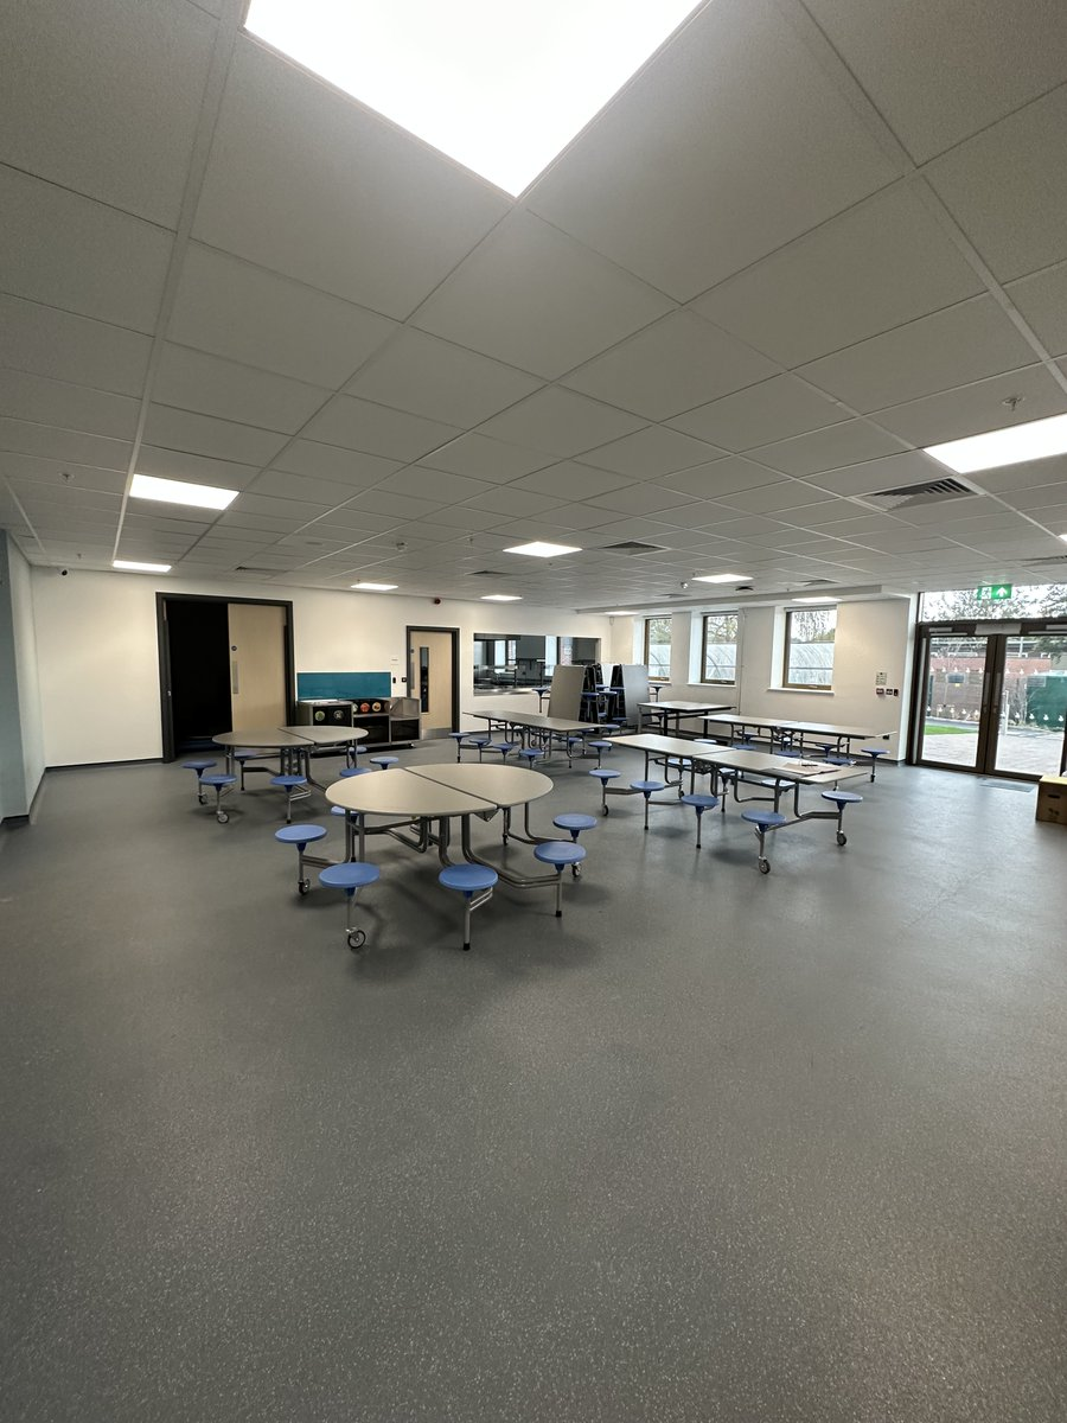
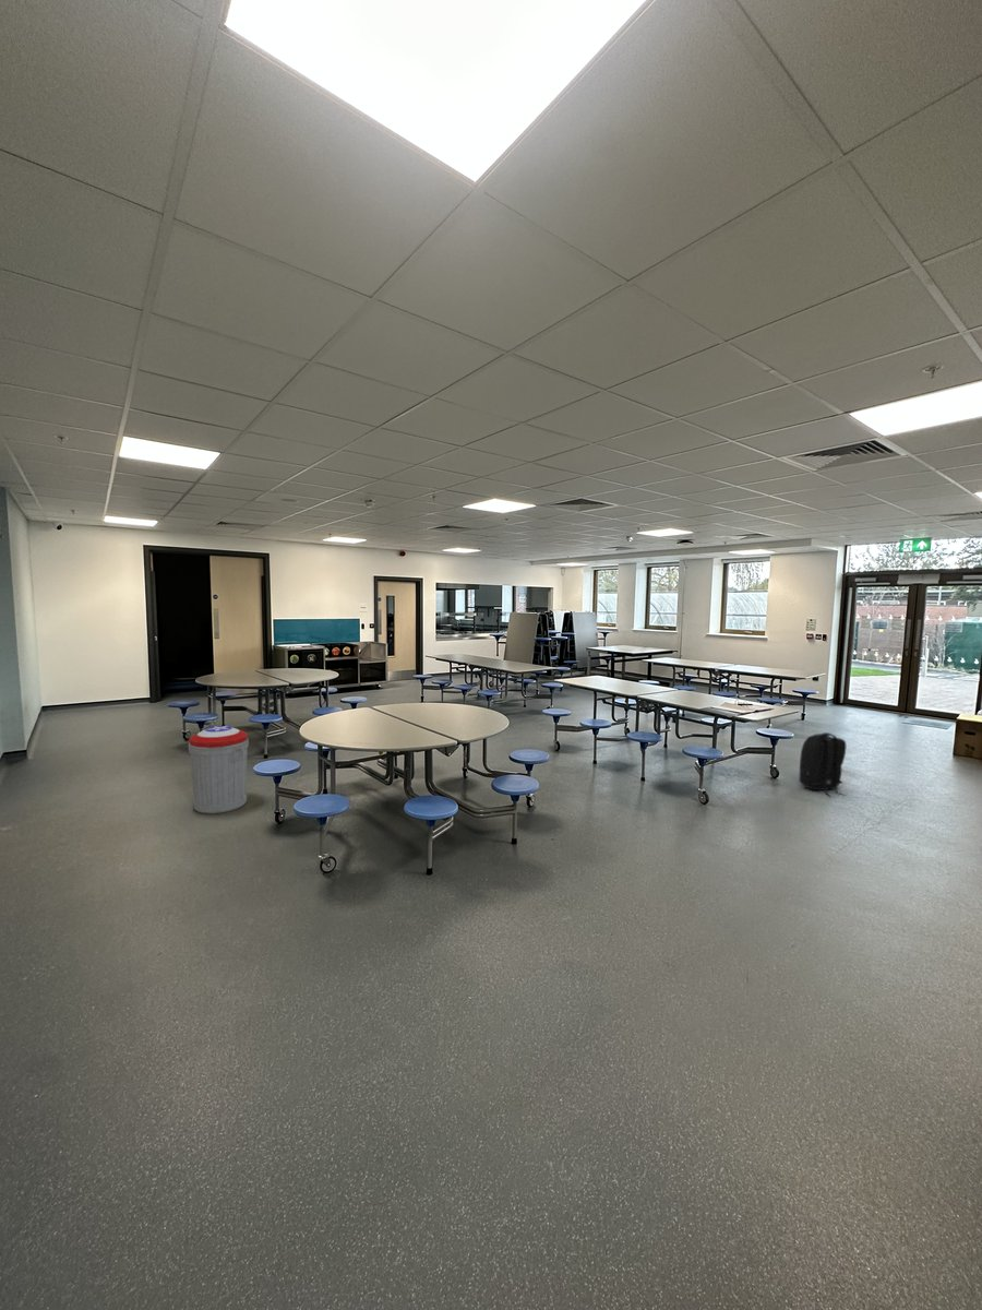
+ backpack (824, 761)
+ trash can (219, 766)
